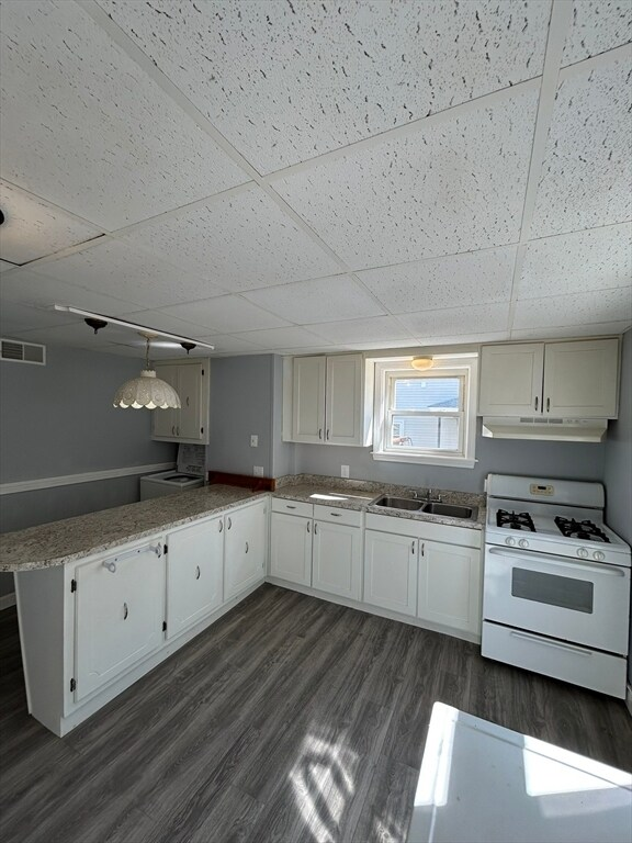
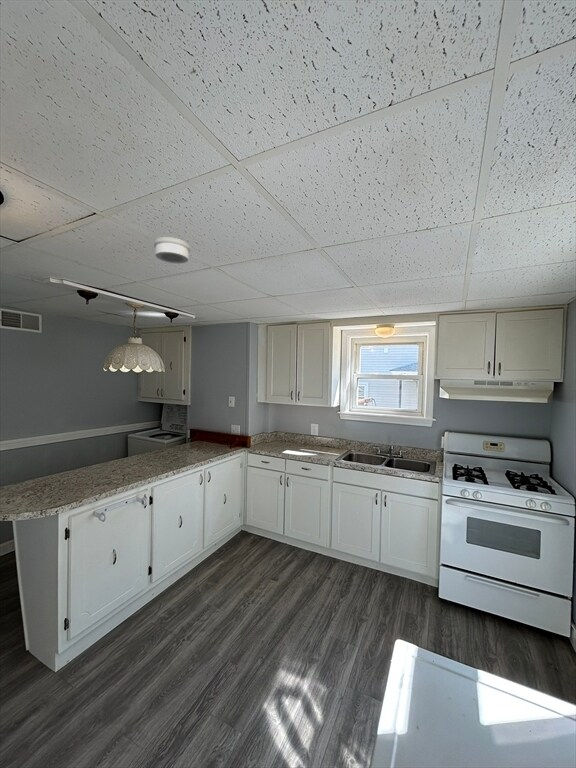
+ smoke detector (172, 248)
